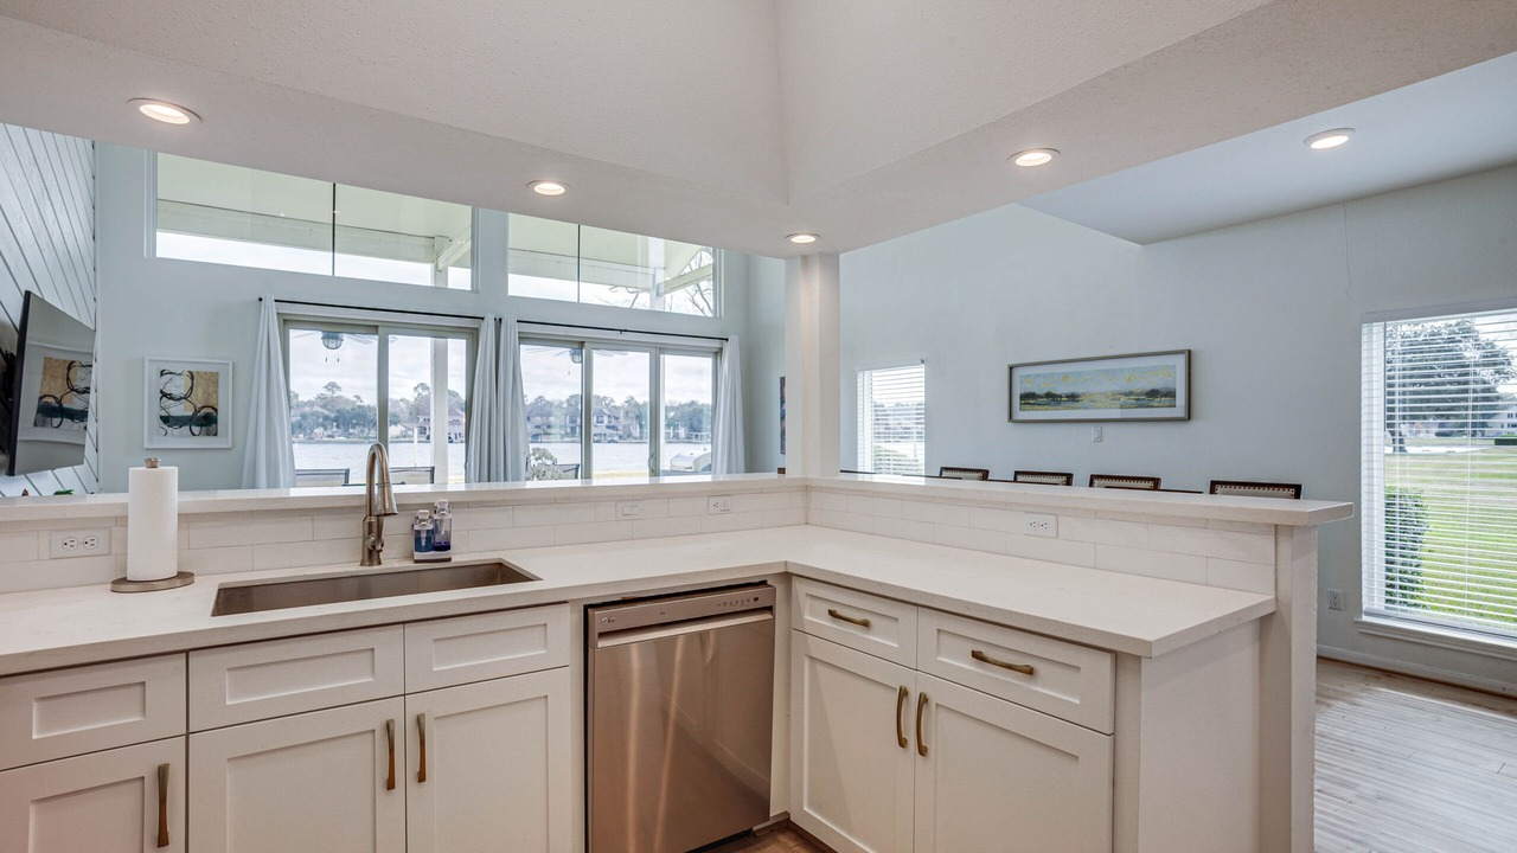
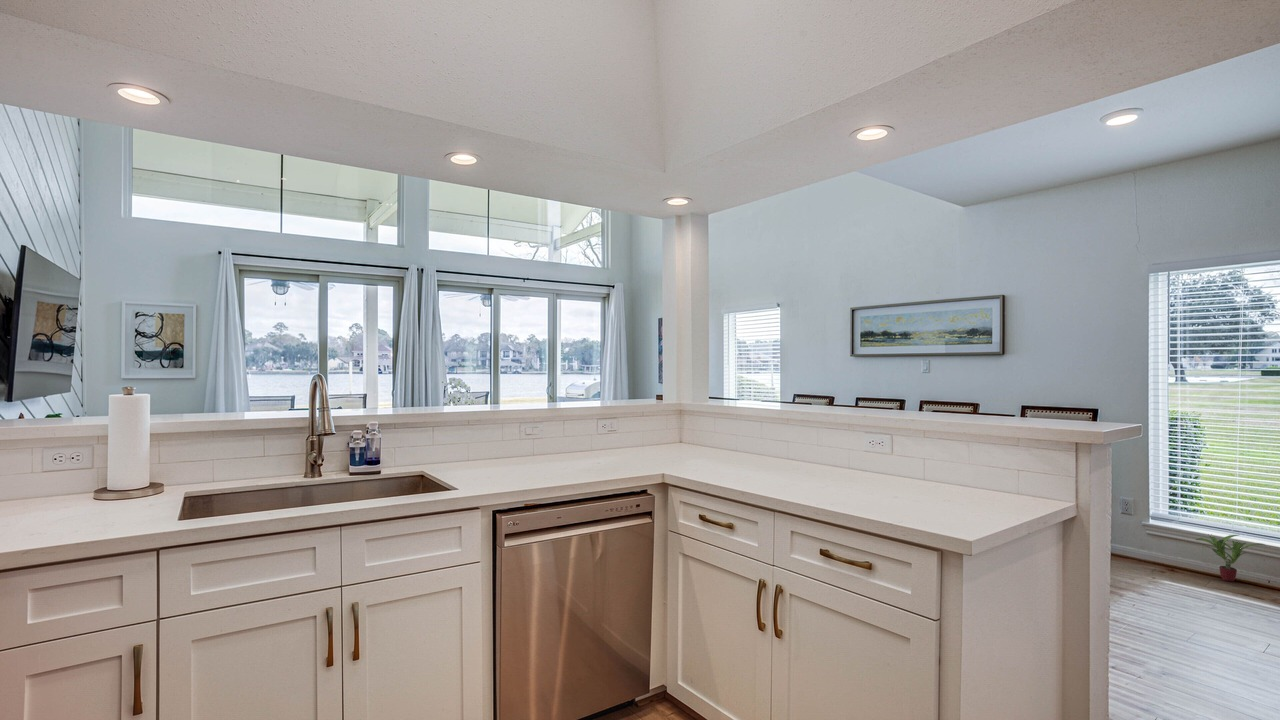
+ potted plant (1228, 559)
